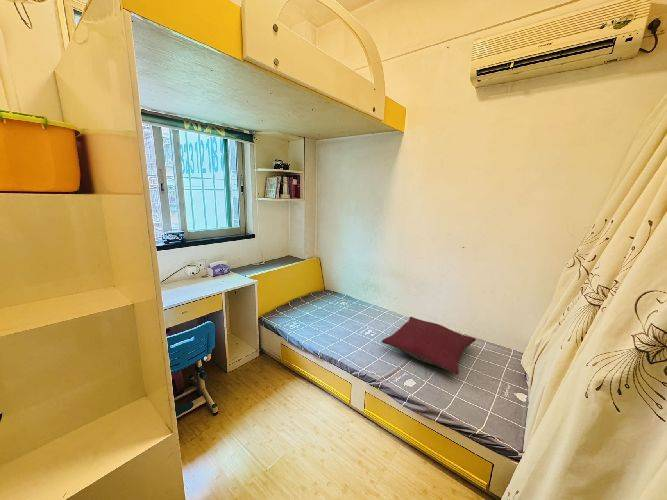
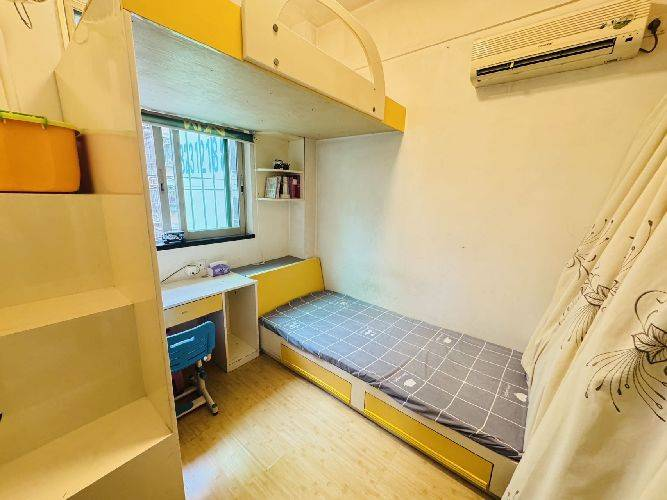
- pillow (429, 340)
